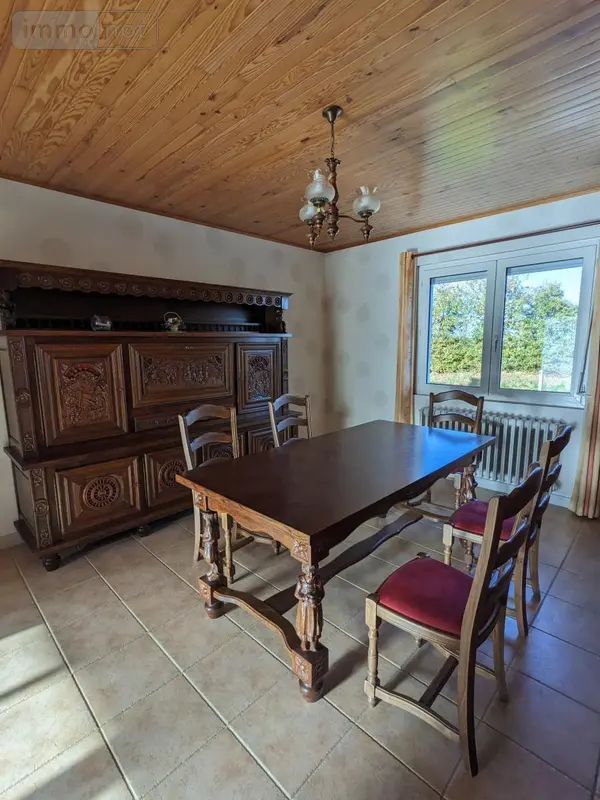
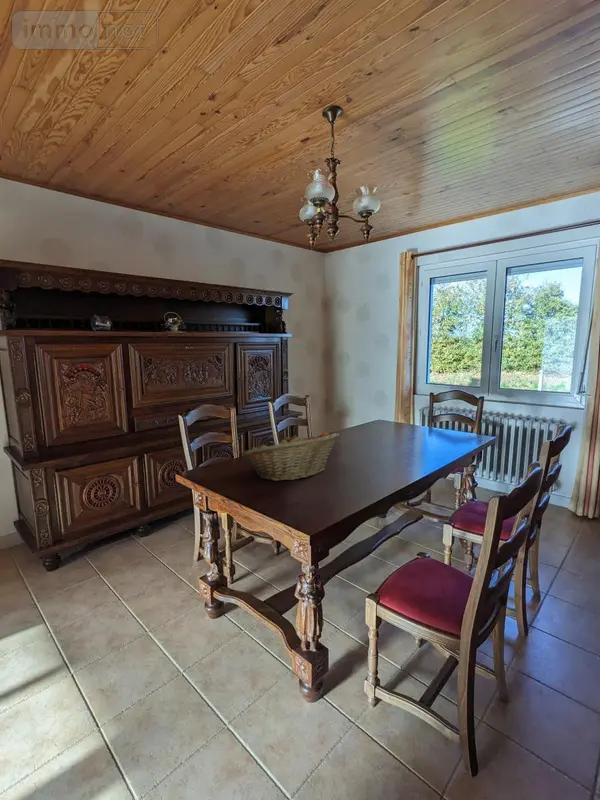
+ fruit basket (292, 451)
